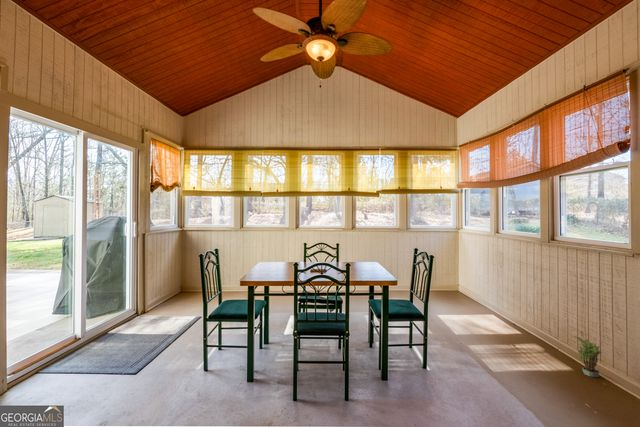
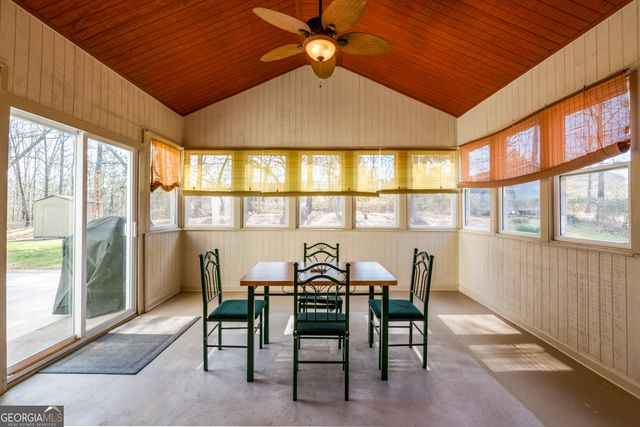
- potted plant (586, 354)
